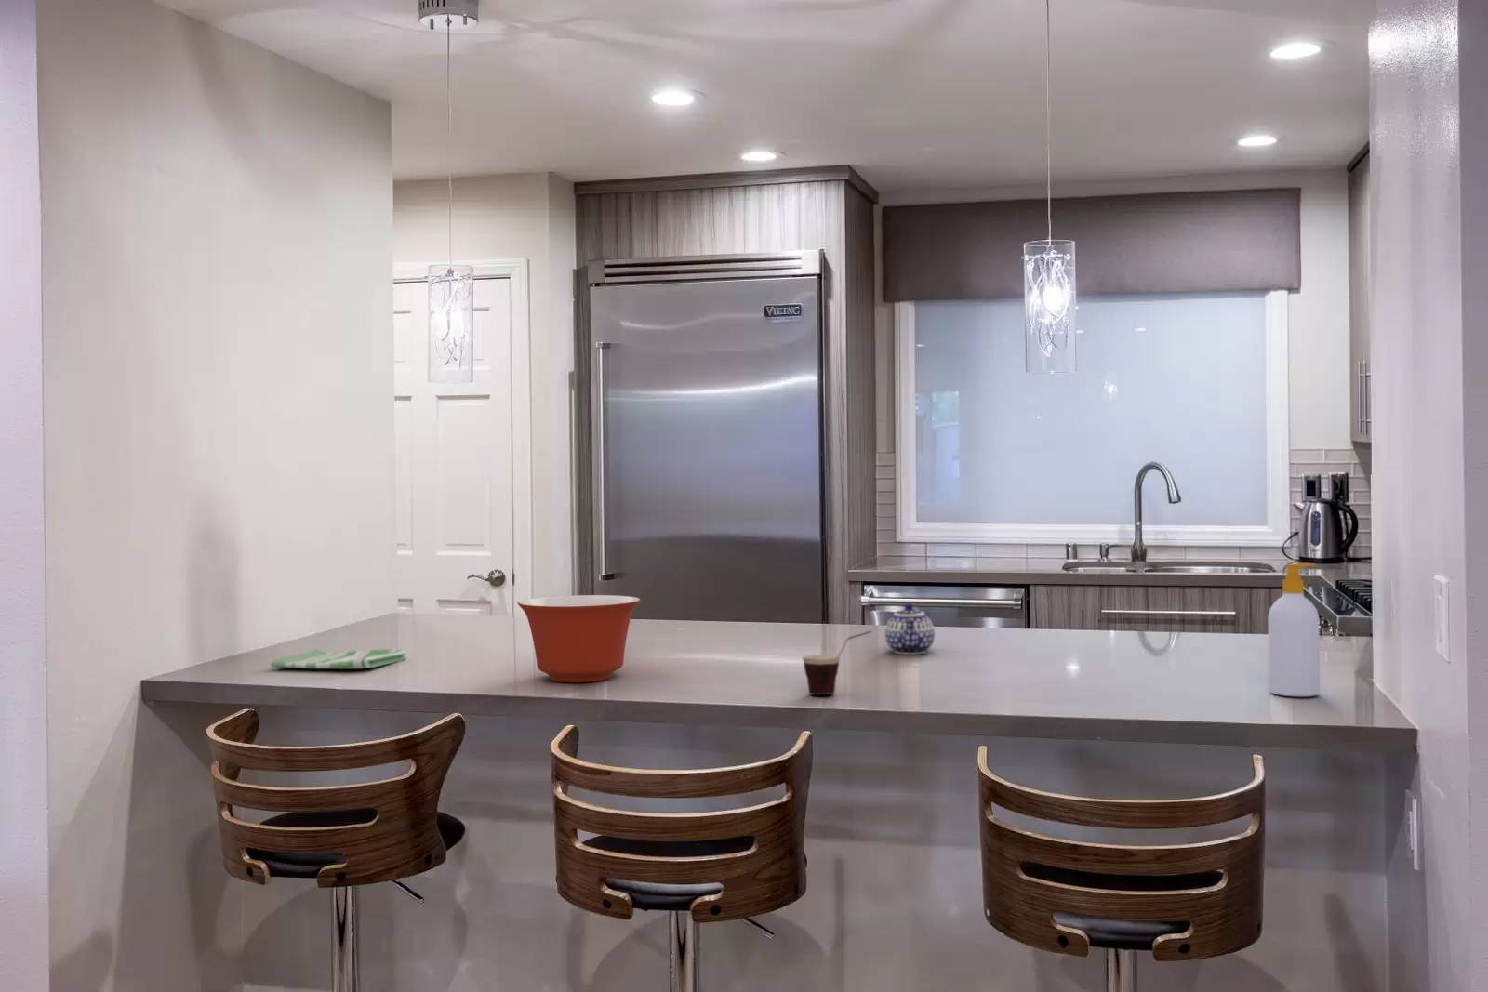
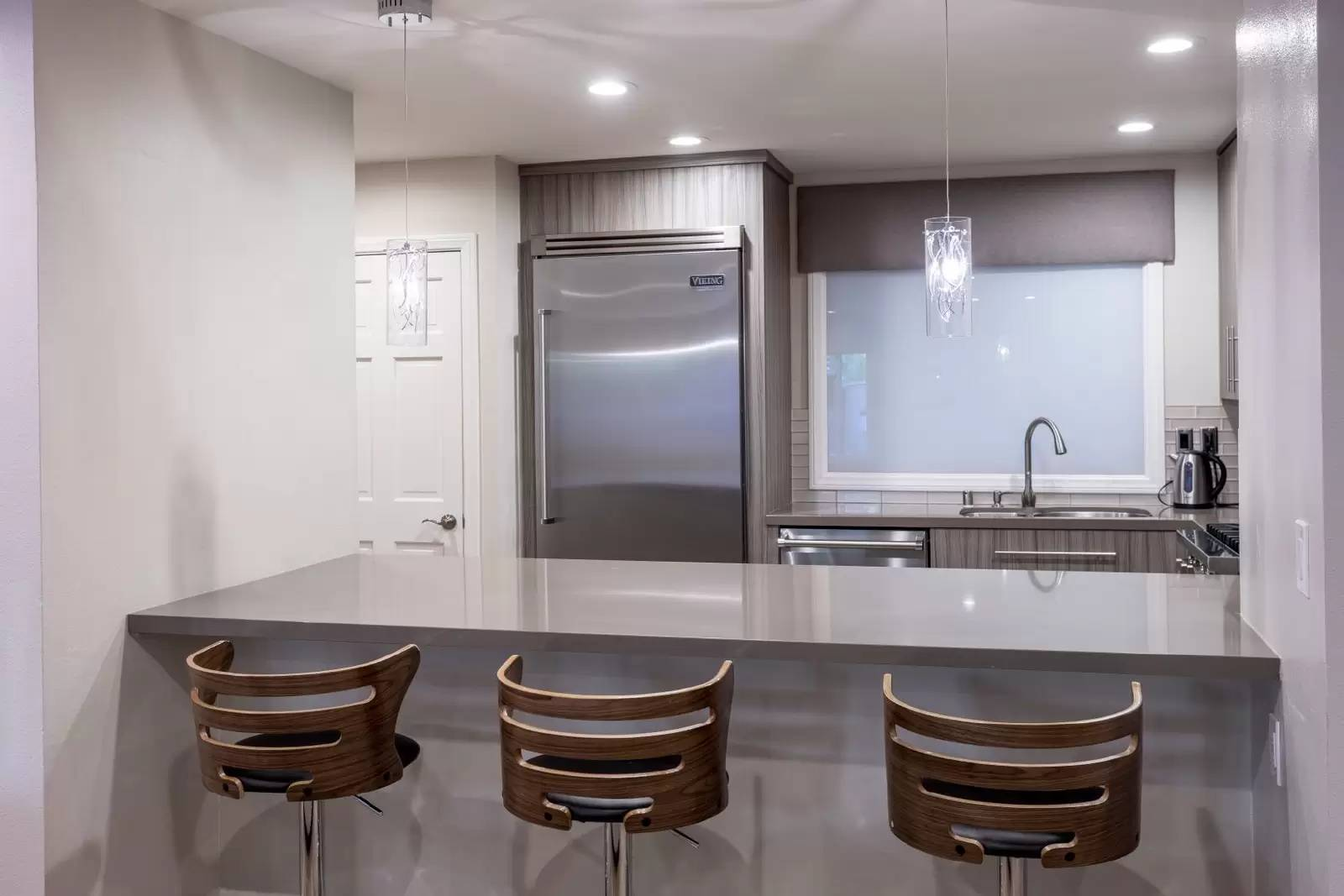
- teapot (910, 628)
- dish towel (340, 659)
- mixing bowl (579, 639)
- soap bottle (1294, 629)
- cup (836, 662)
